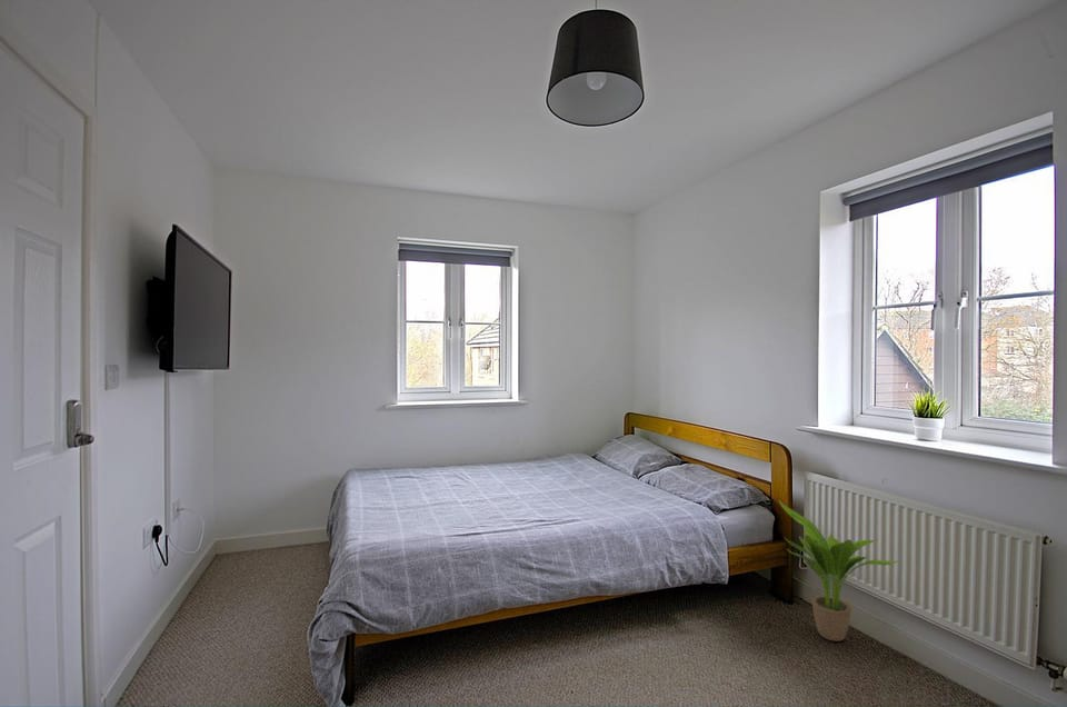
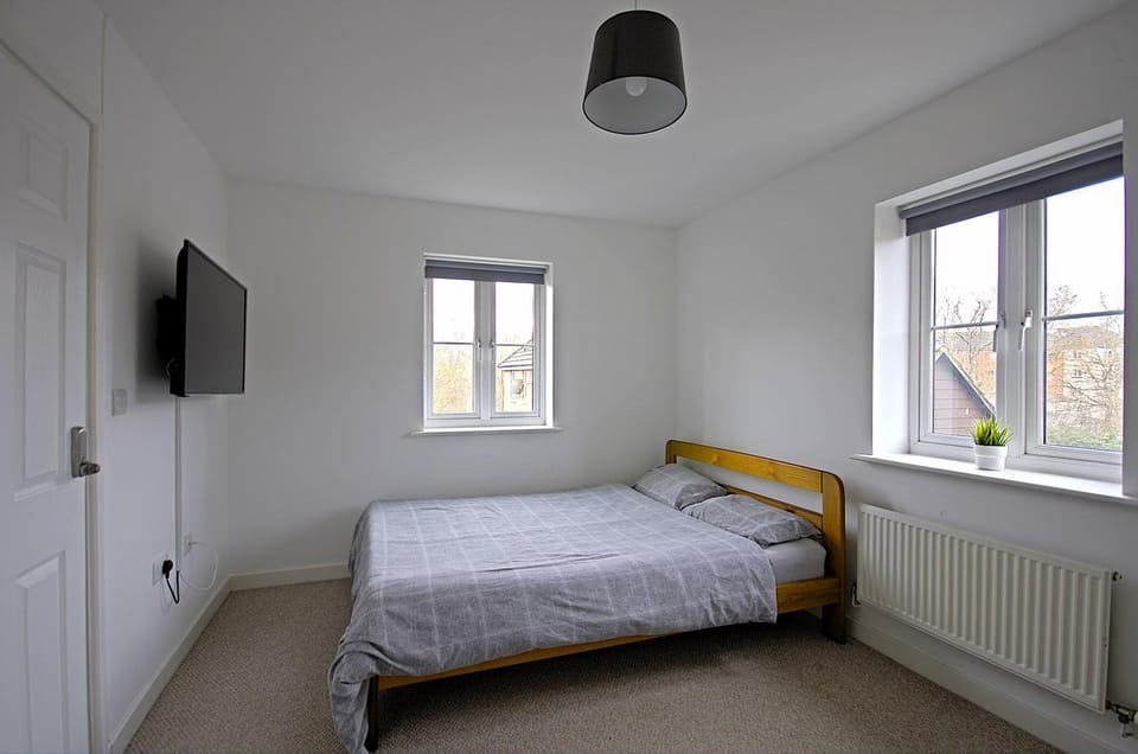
- potted plant (827, 575)
